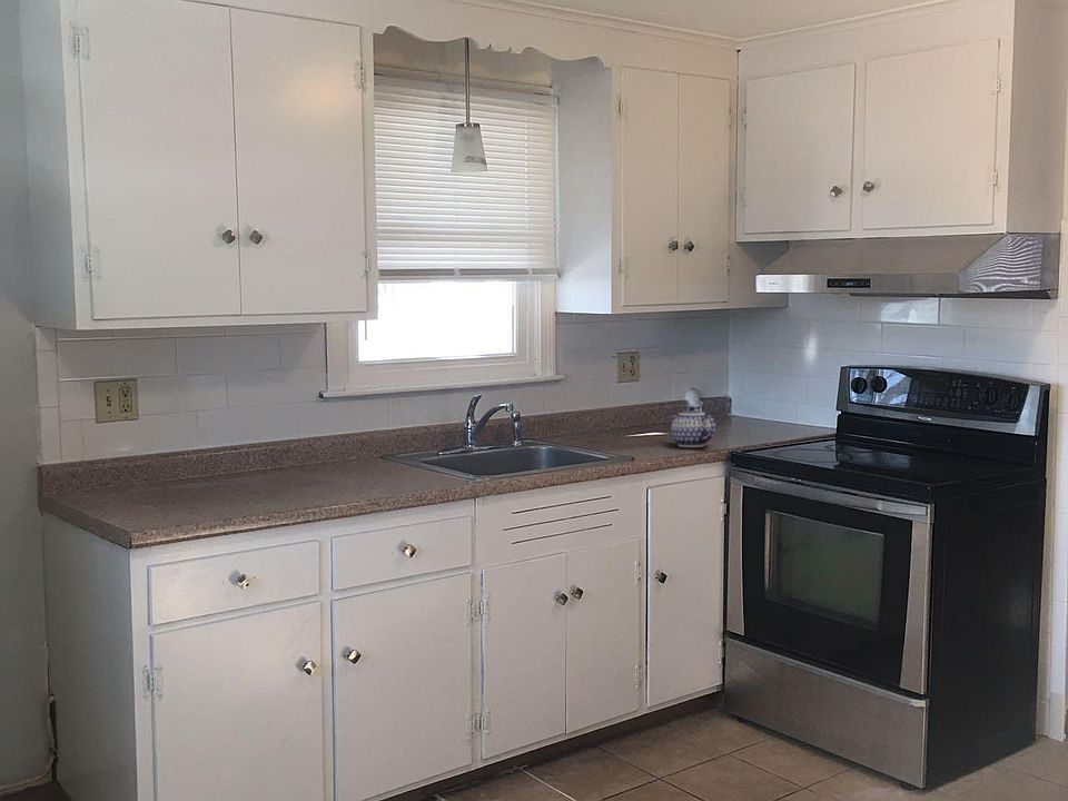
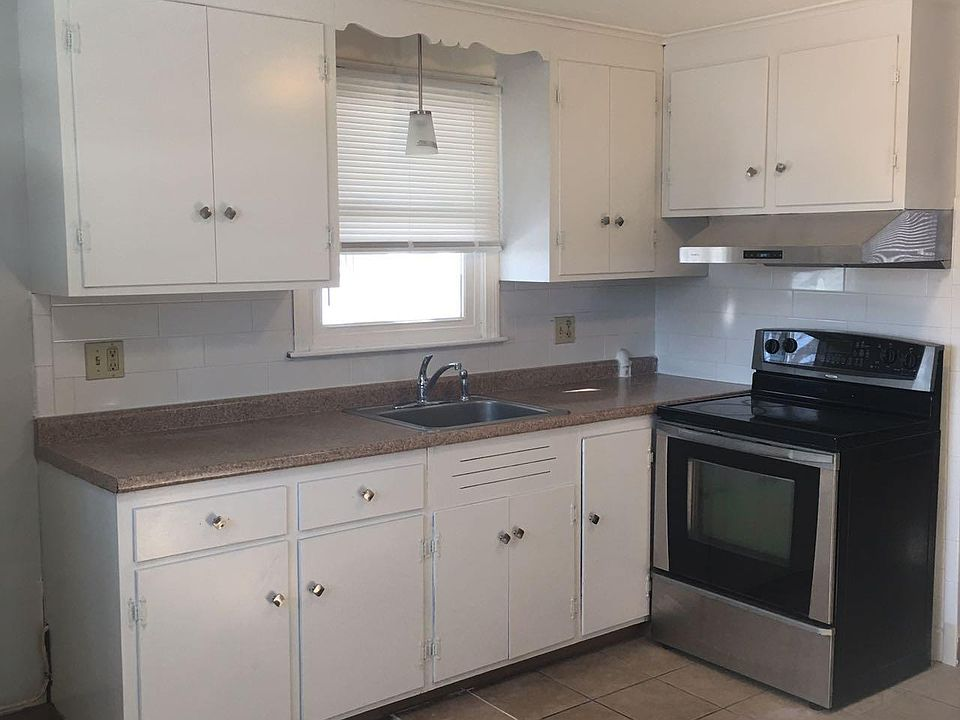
- teapot (691, 425)
